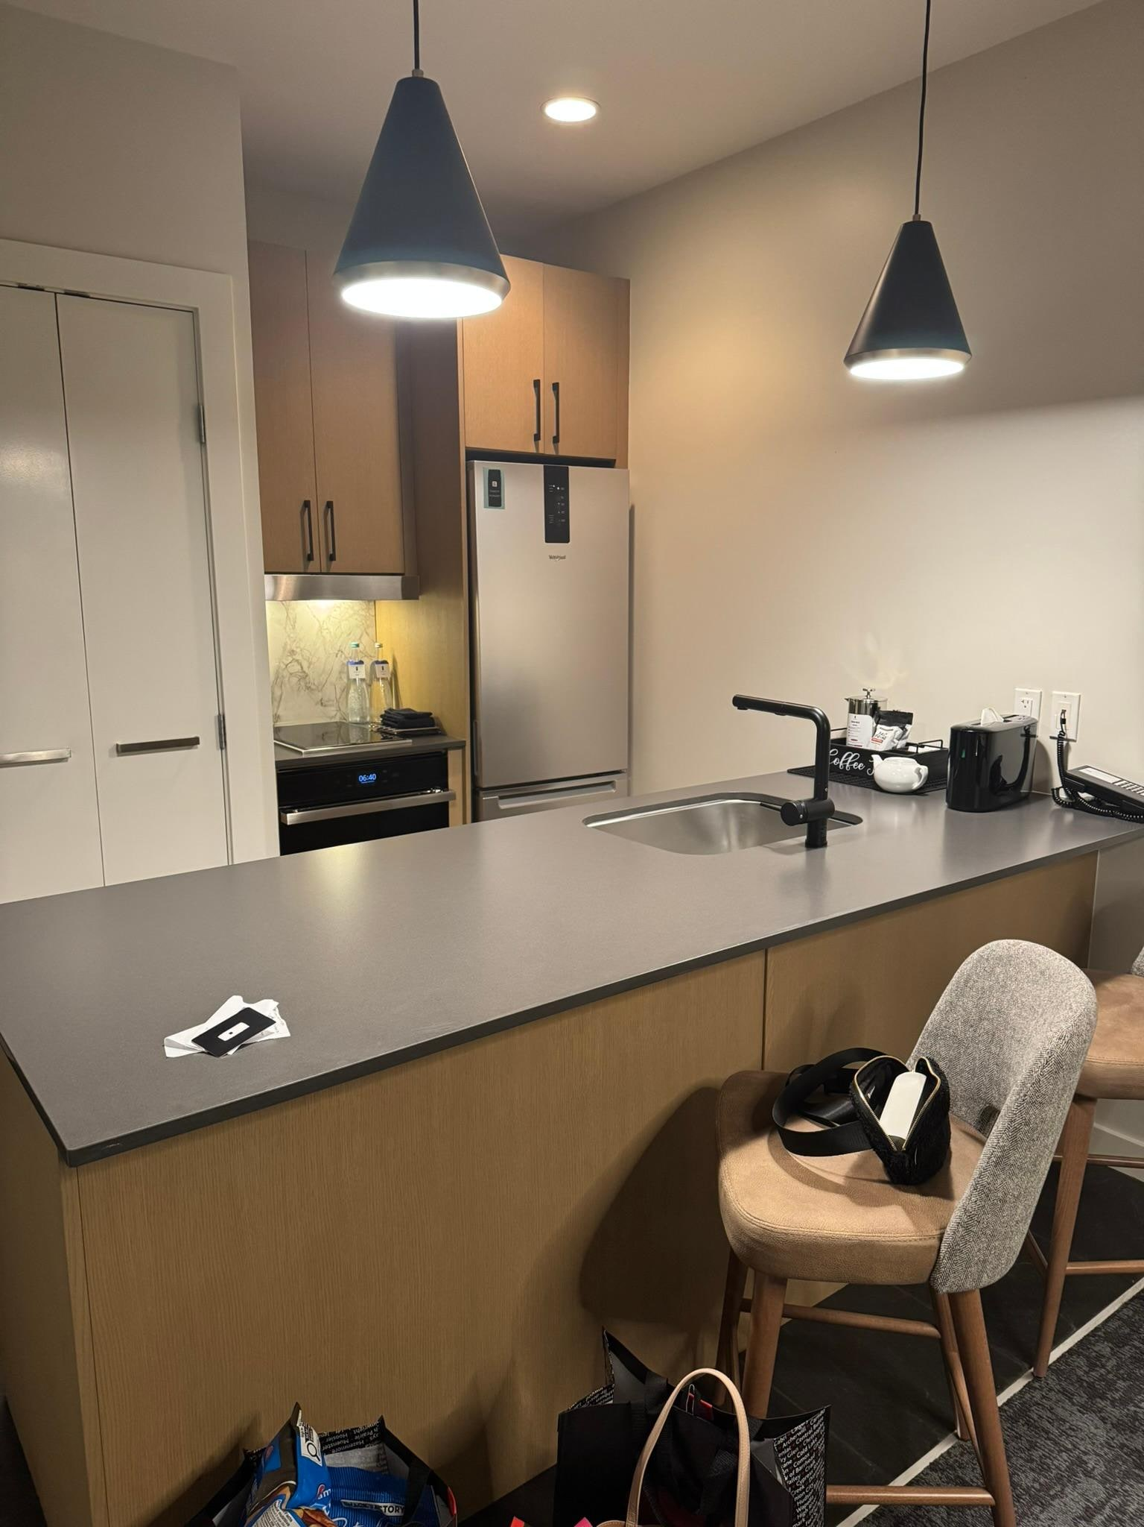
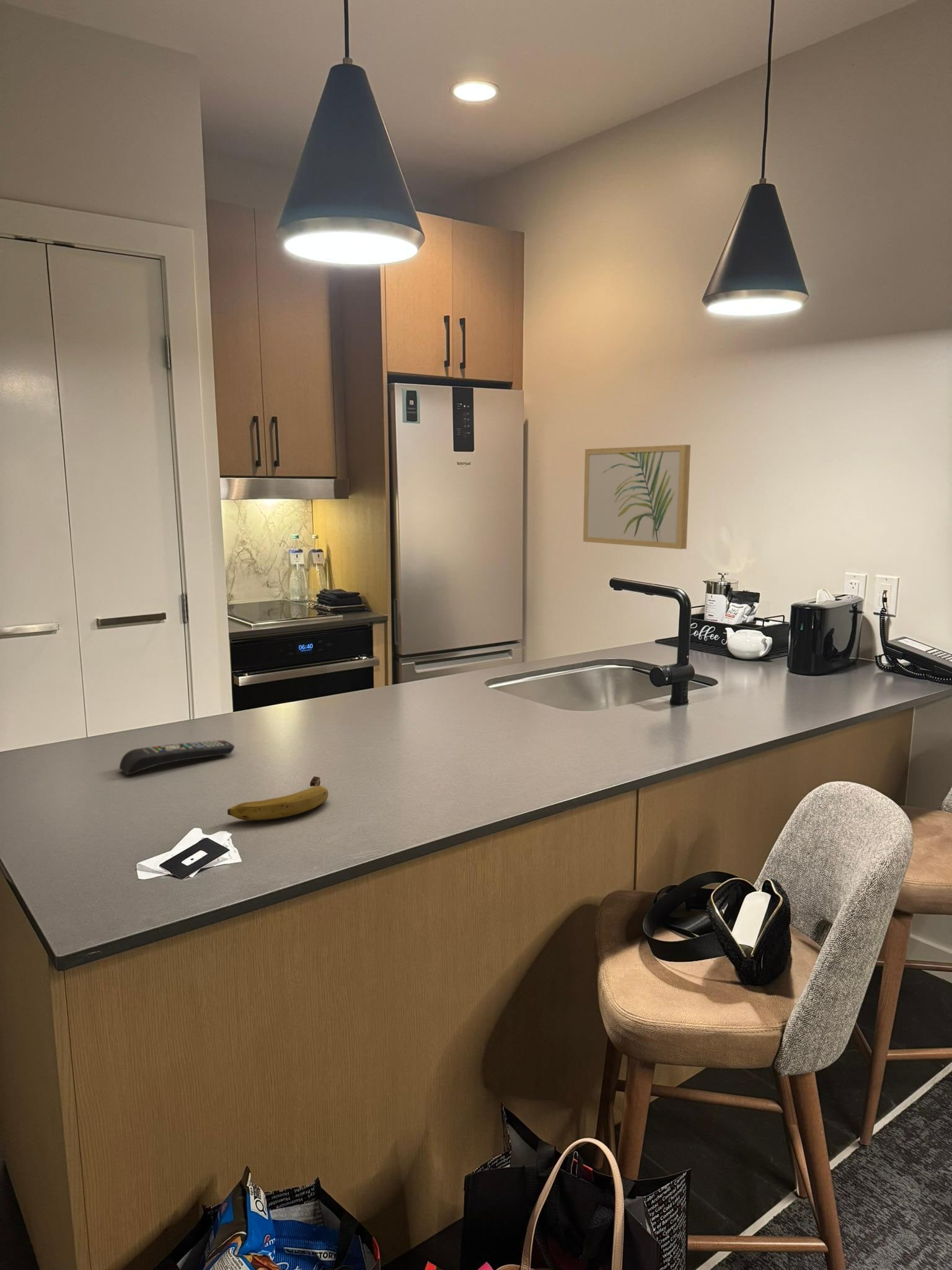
+ fruit (280, 797)
+ remote control (178, 753)
+ wall art (633, 496)
